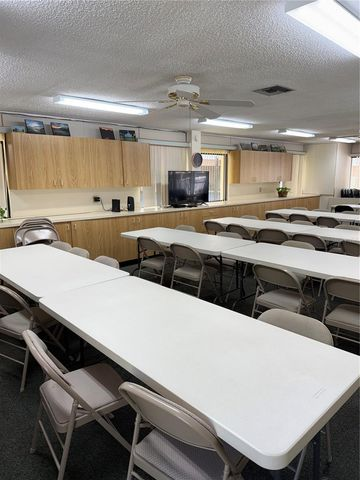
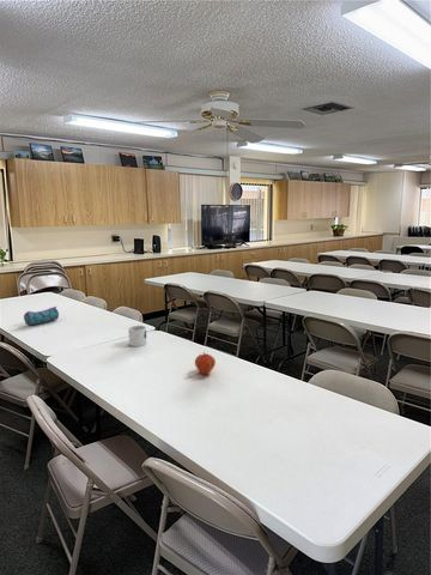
+ fruit (205, 362)
+ pencil case (41, 315)
+ mug (136, 334)
